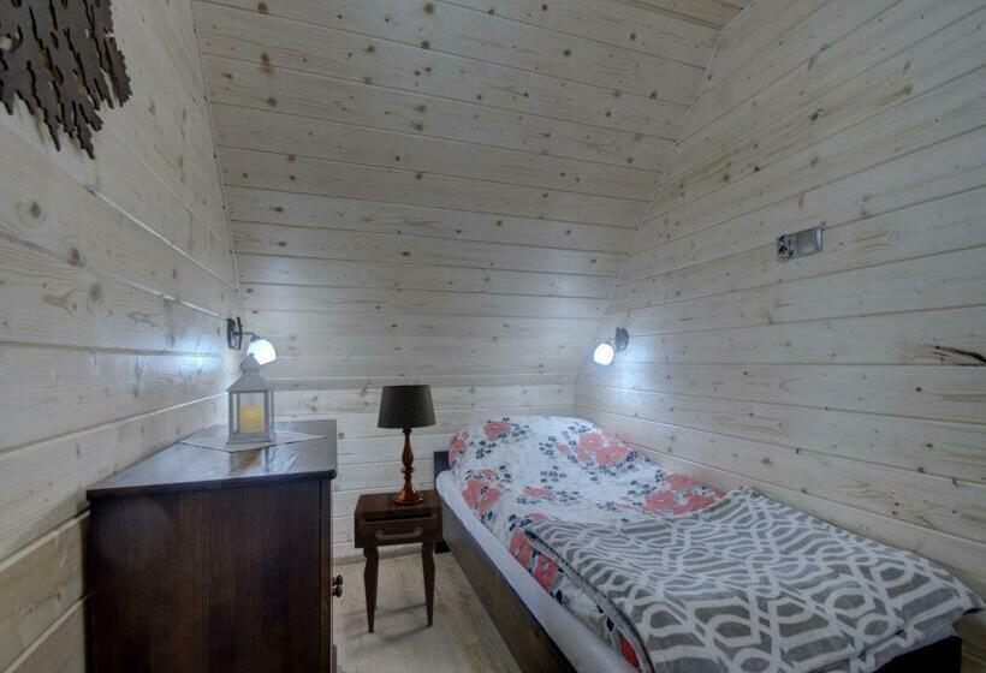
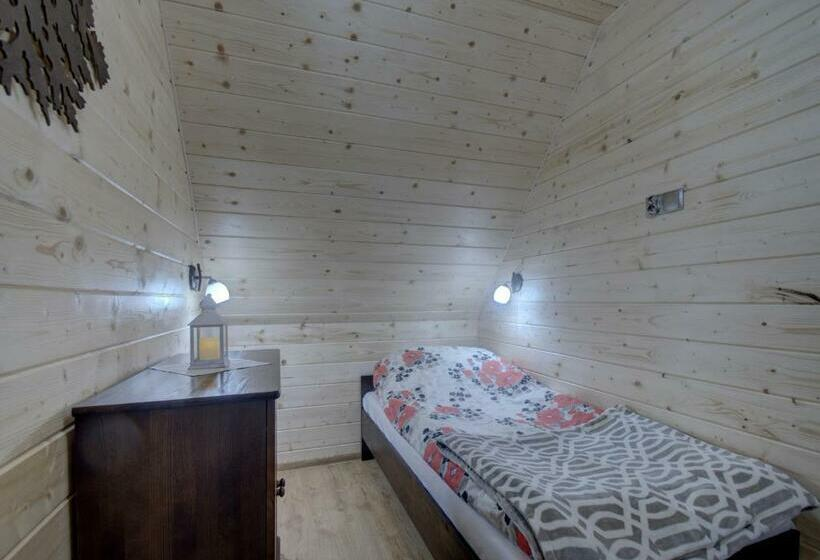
- table lamp (406, 442)
- nightstand (397, 544)
